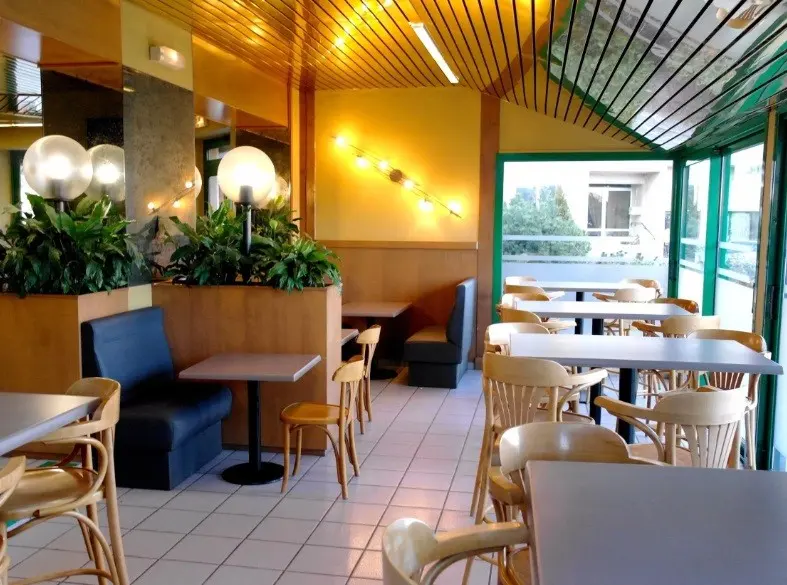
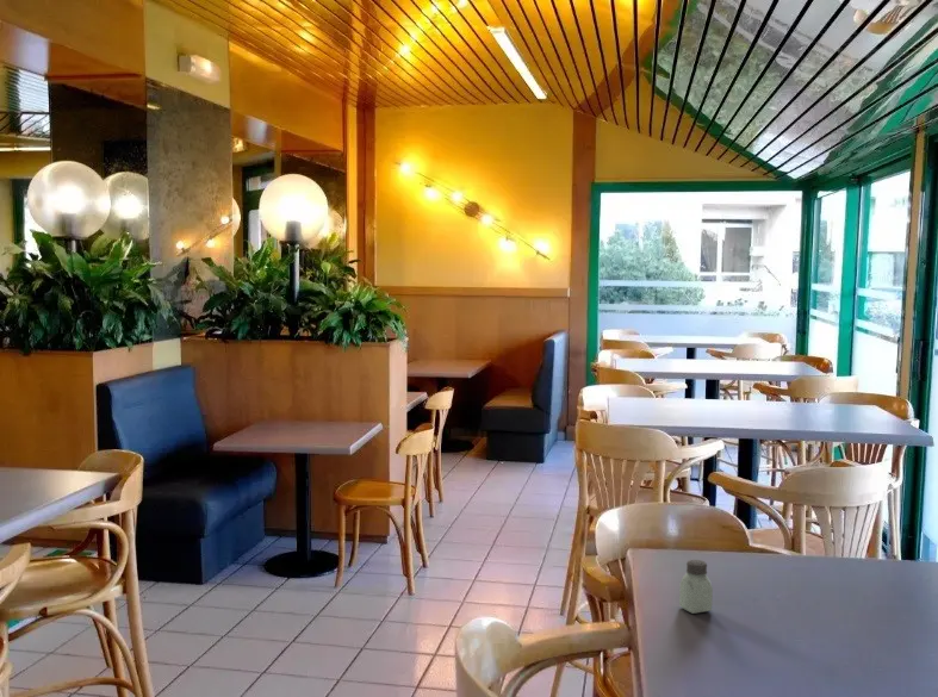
+ saltshaker (696, 585)
